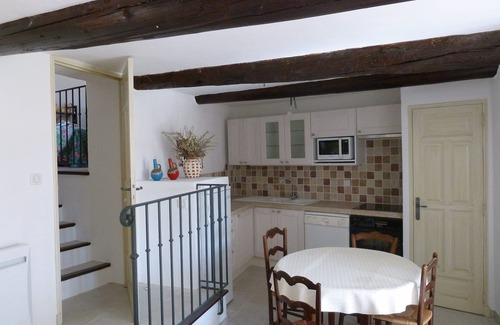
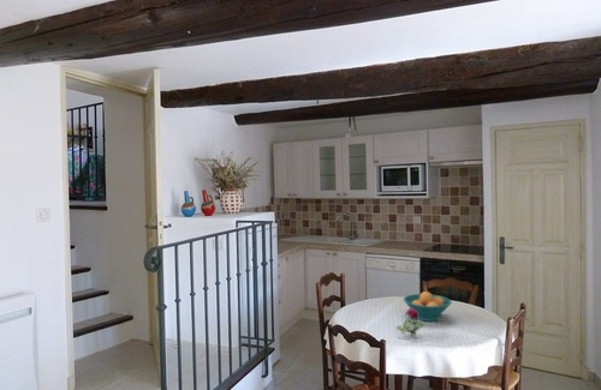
+ flower (411, 323)
+ fruit bowl (427, 305)
